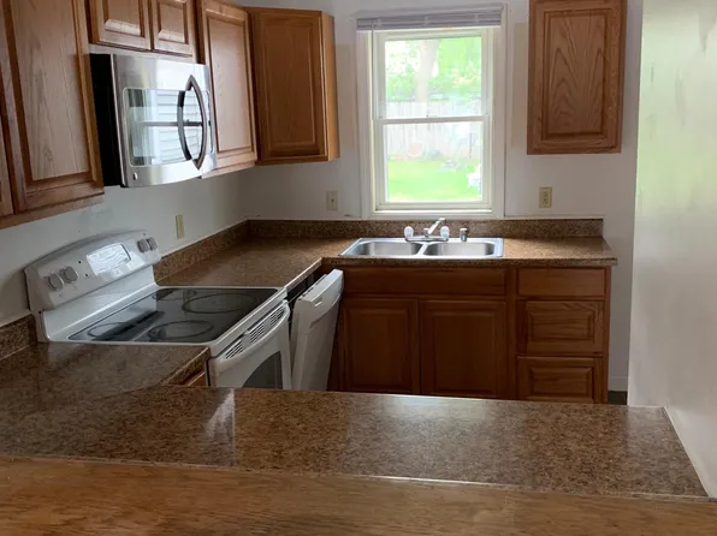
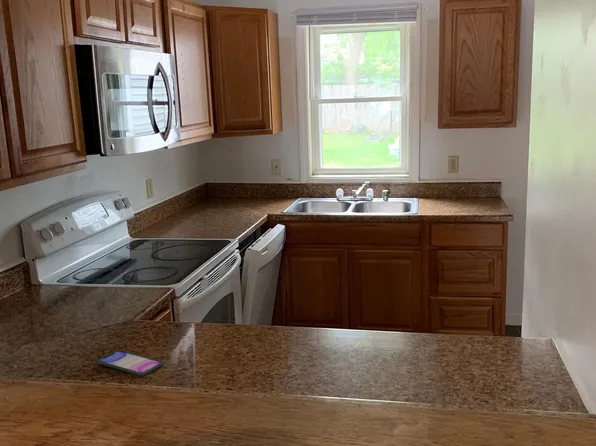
+ smartphone (130, 362)
